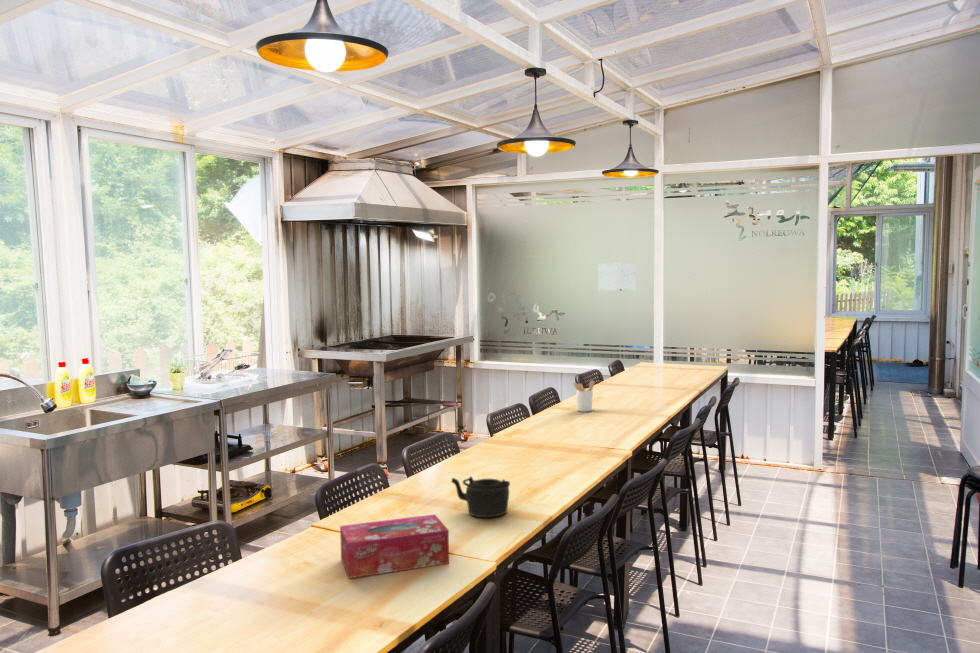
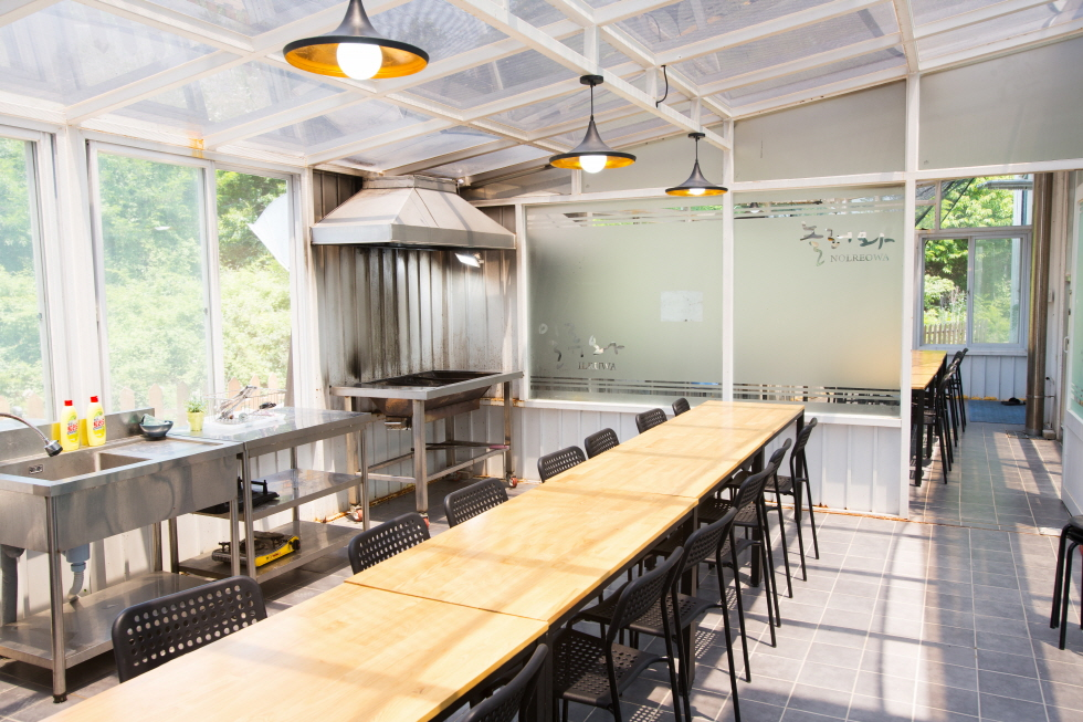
- utensil holder (582, 395)
- tissue box (394, 544)
- teapot (483, 494)
